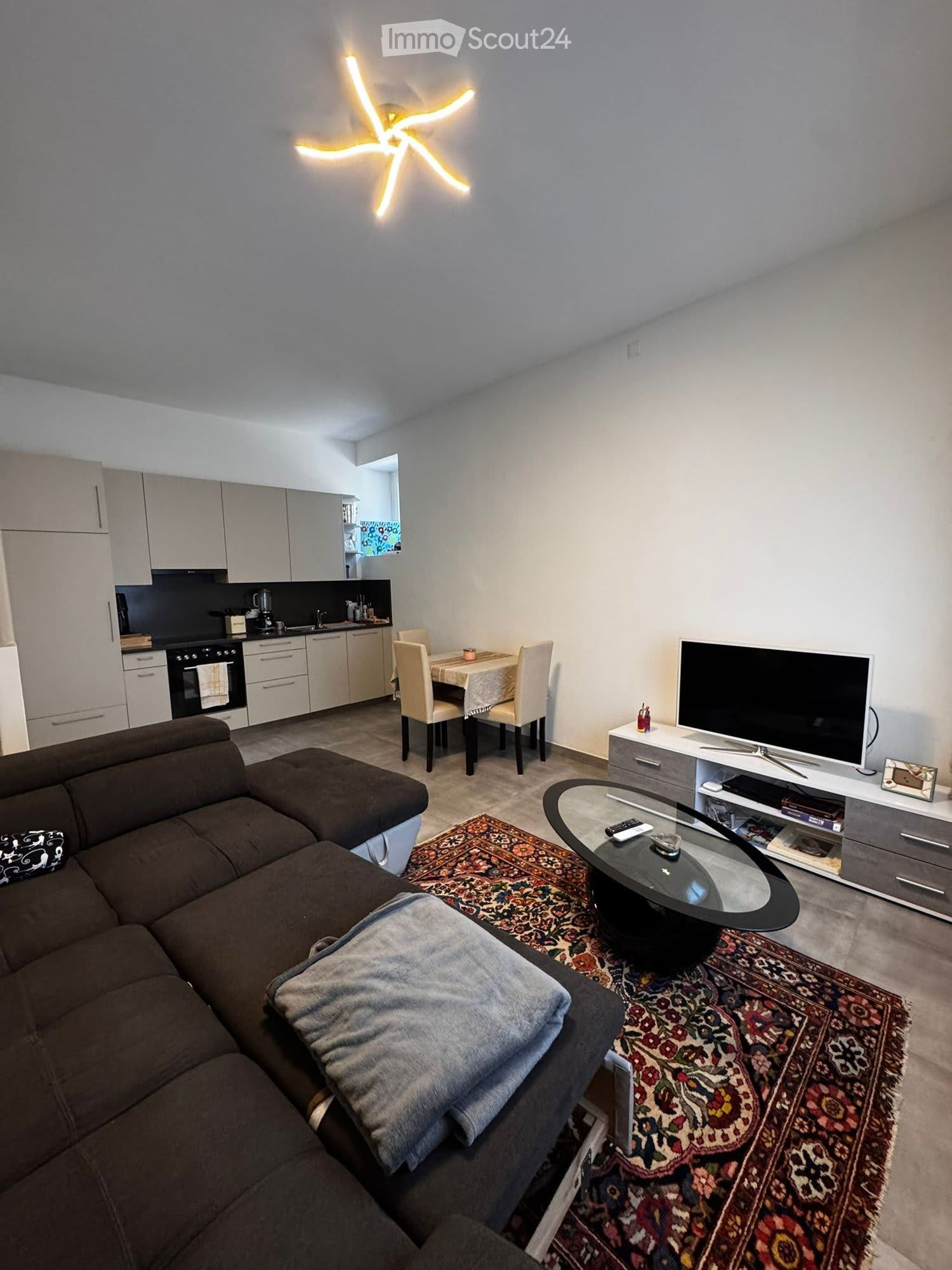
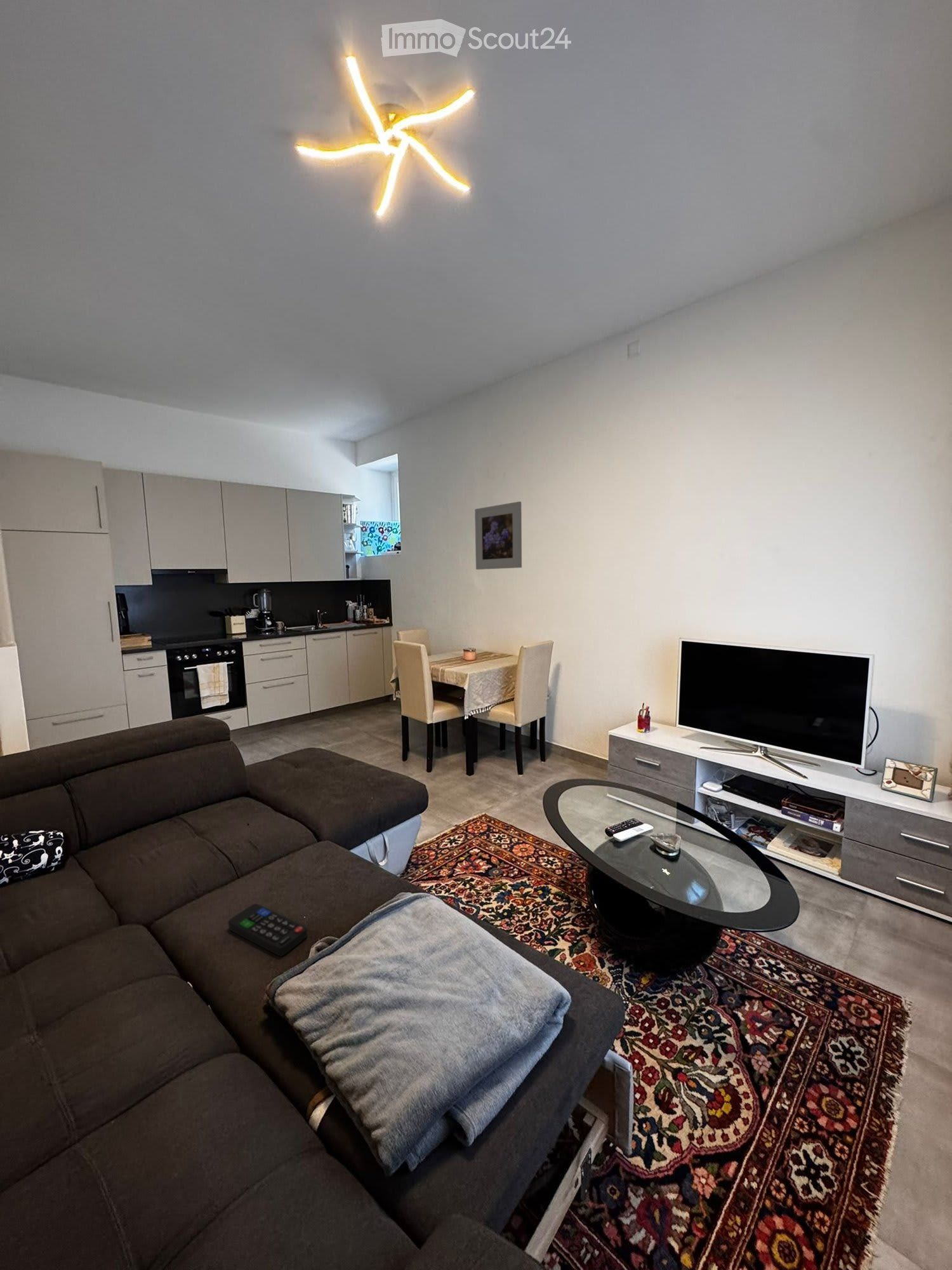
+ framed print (497, 537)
+ remote control (267, 927)
